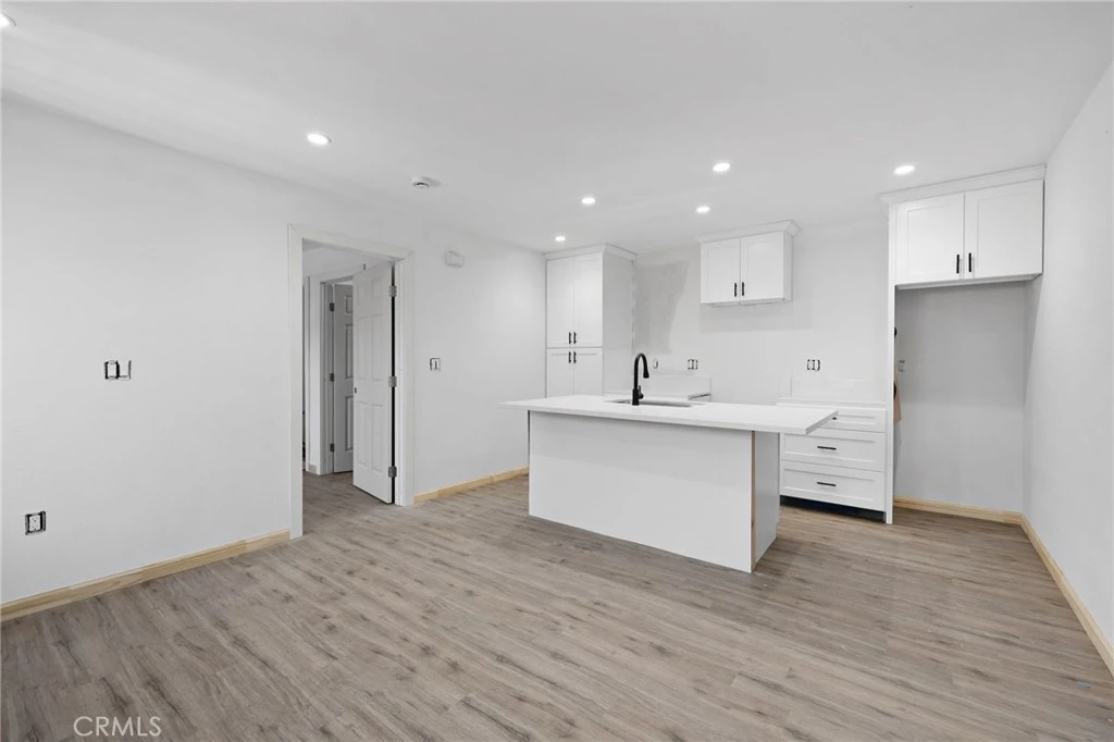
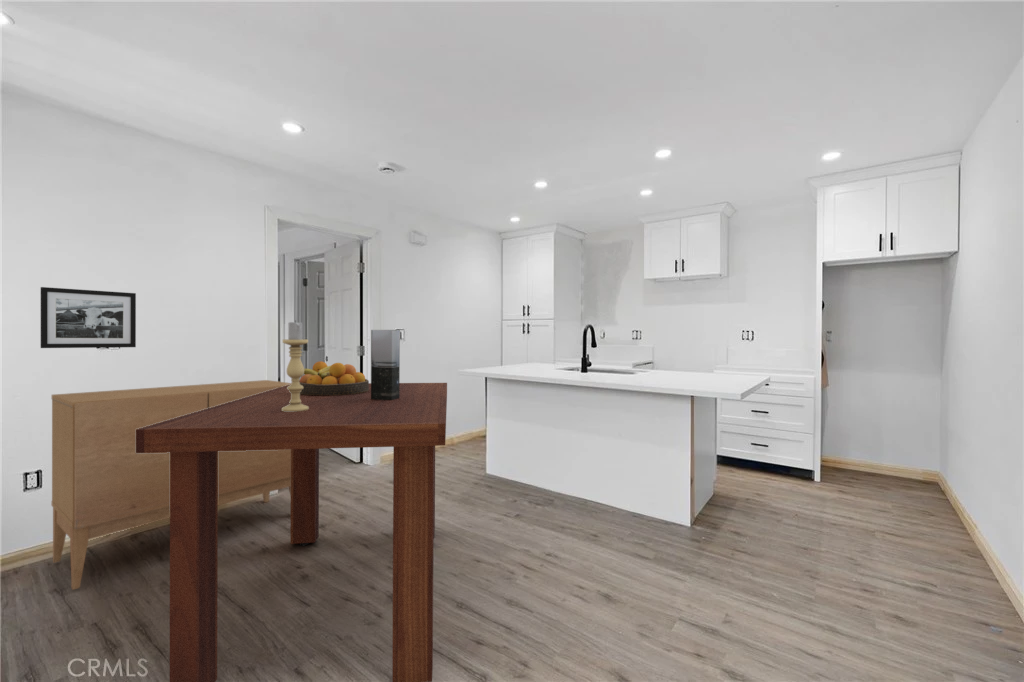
+ sideboard (169, 462)
+ dining table (318, 496)
+ vase (385, 363)
+ fruit bowl (333, 376)
+ candle holder (295, 364)
+ picture frame (90, 319)
